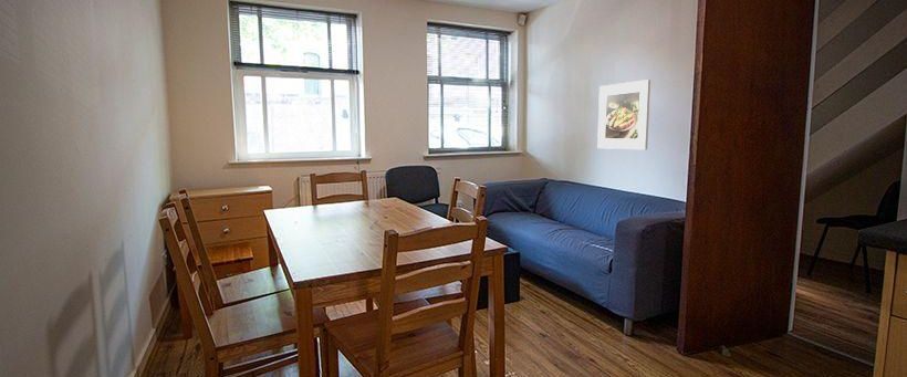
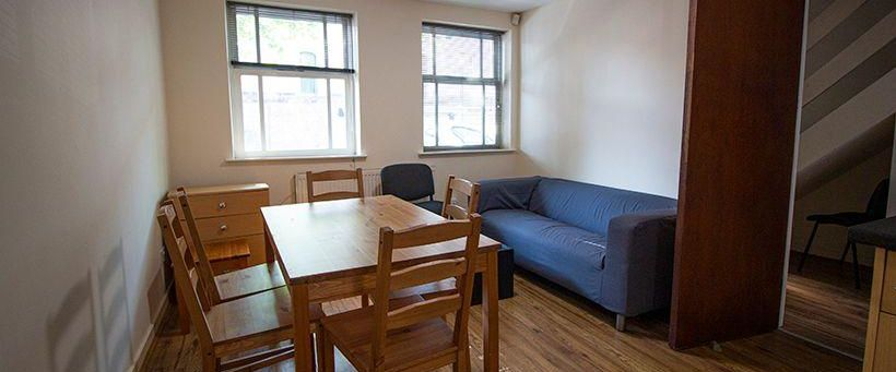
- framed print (622, 116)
